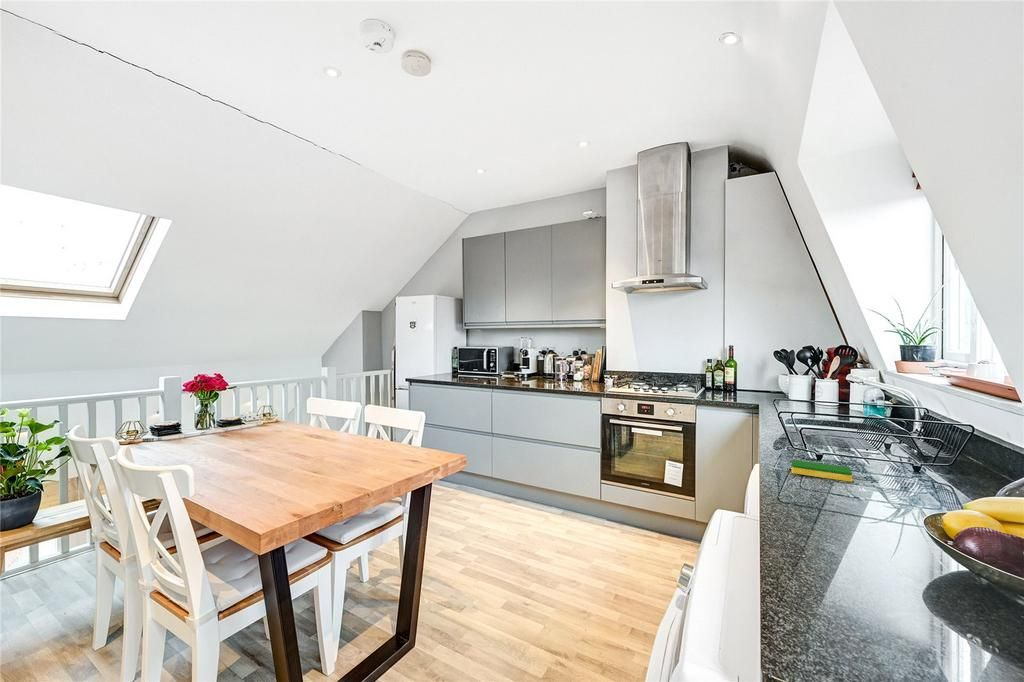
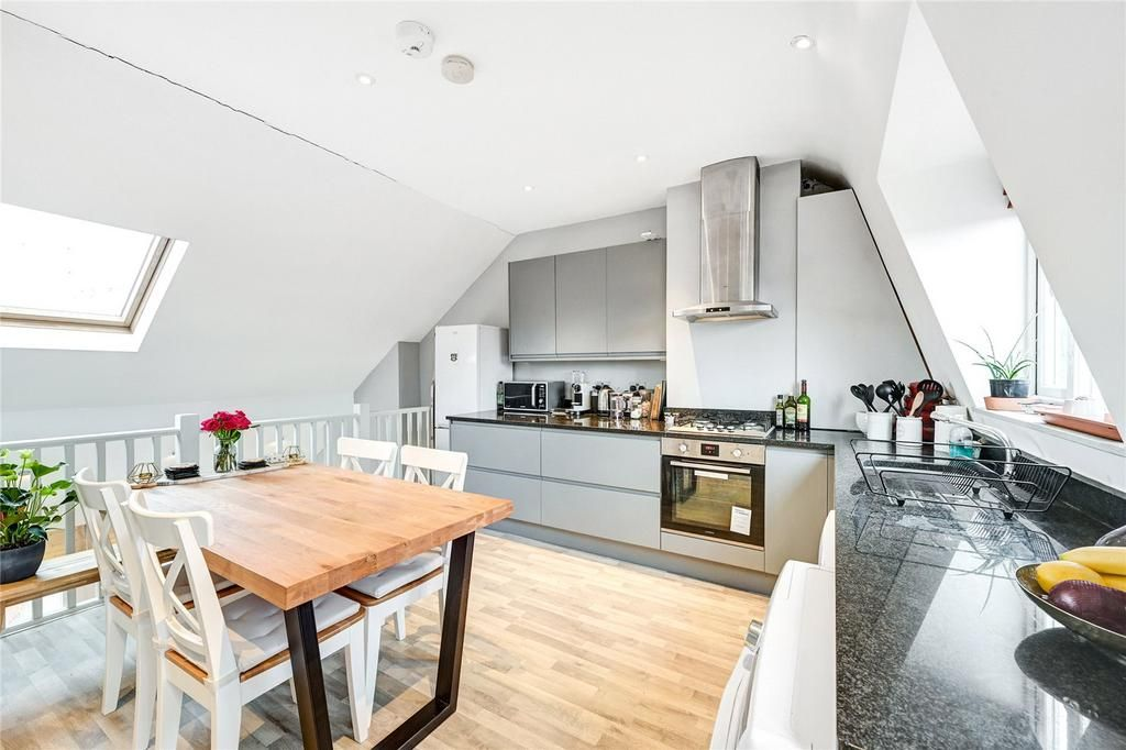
- dish sponge (820, 470)
